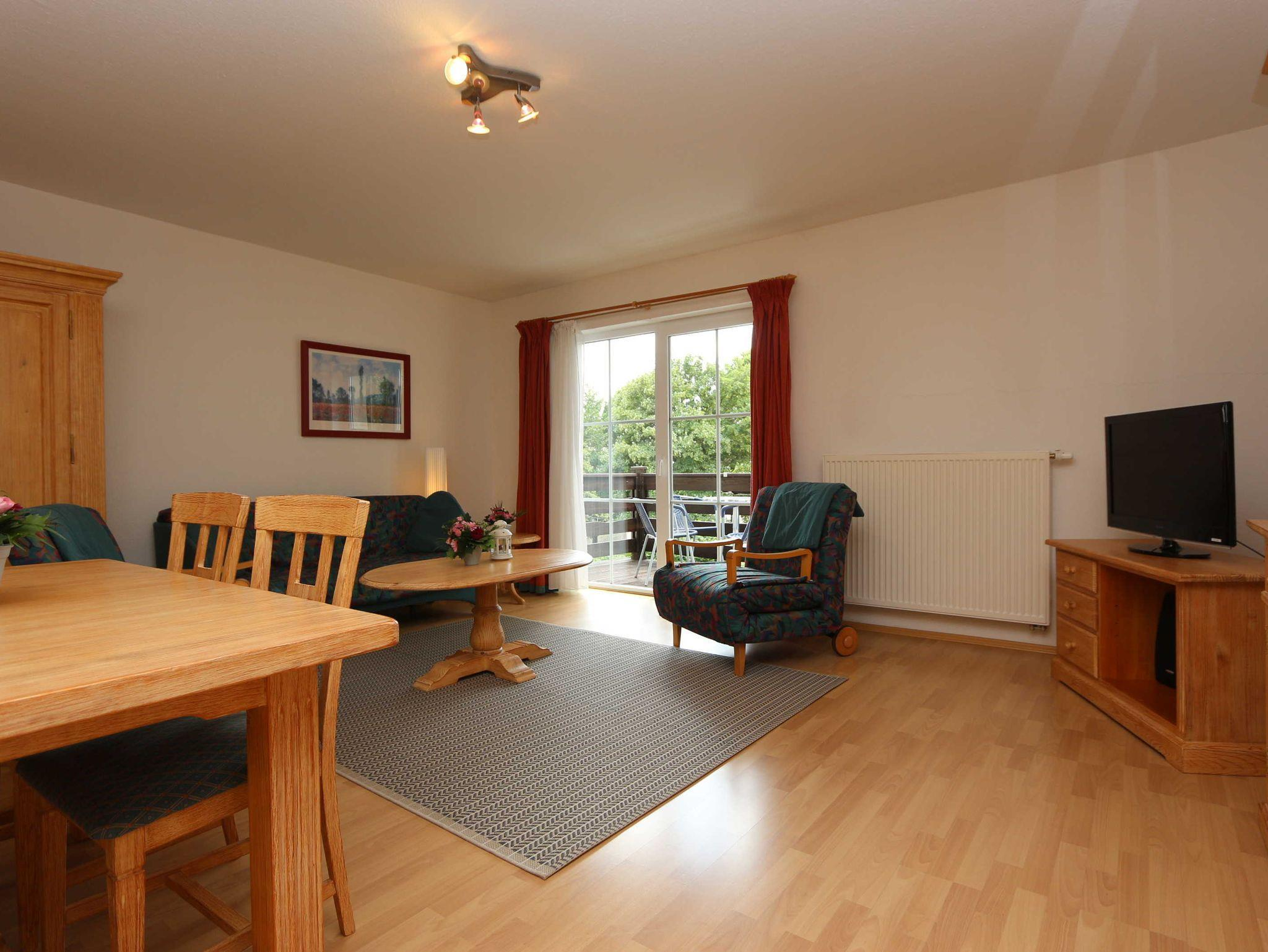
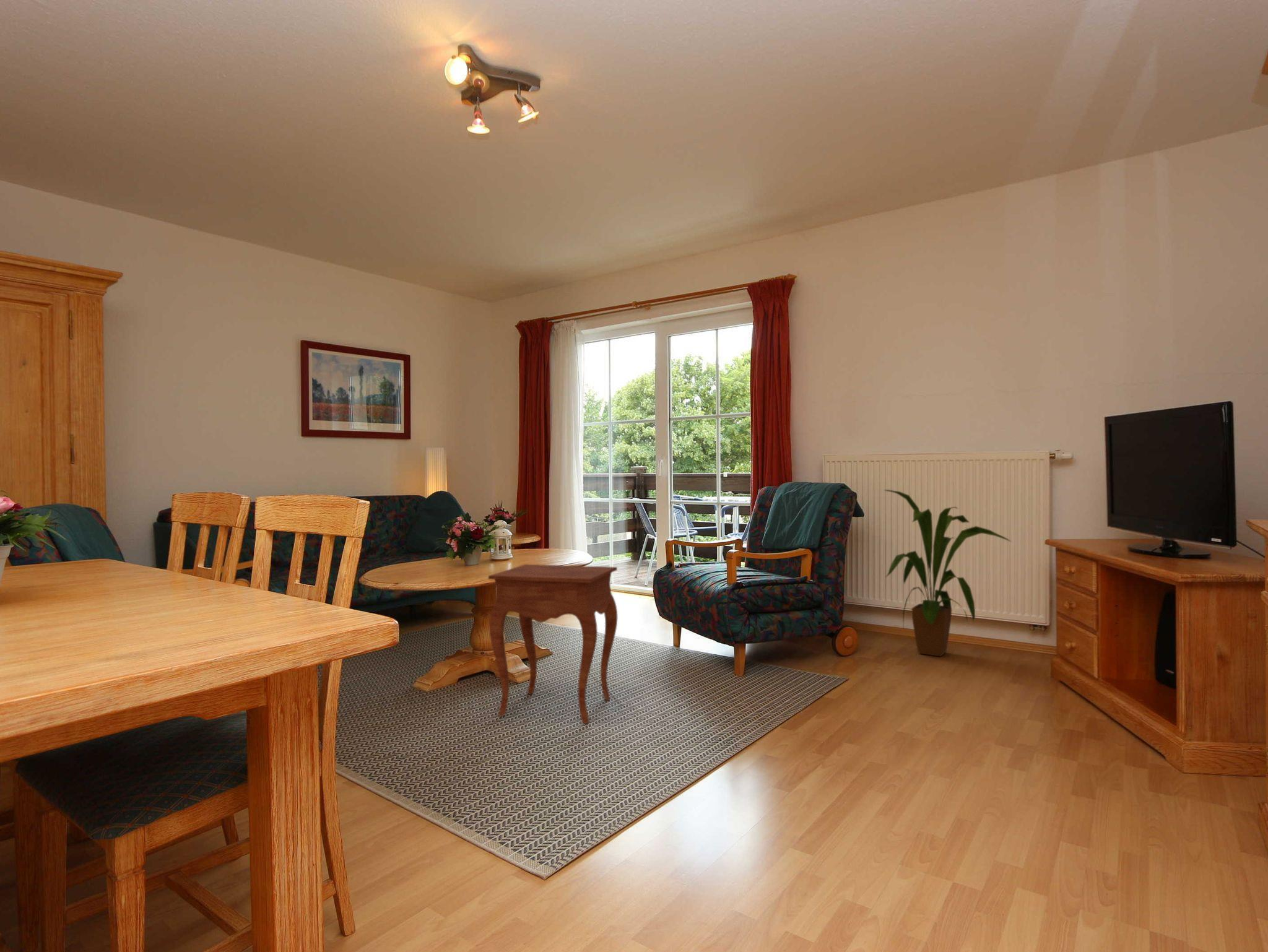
+ house plant (946, 573)
+ side table (555, 618)
